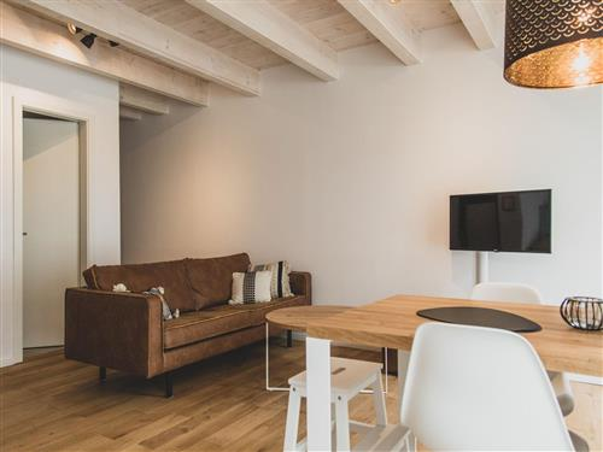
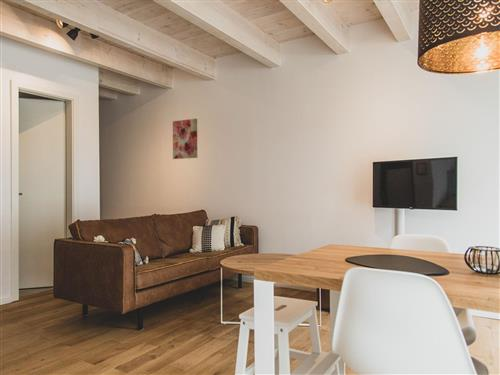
+ wall art (184, 139)
